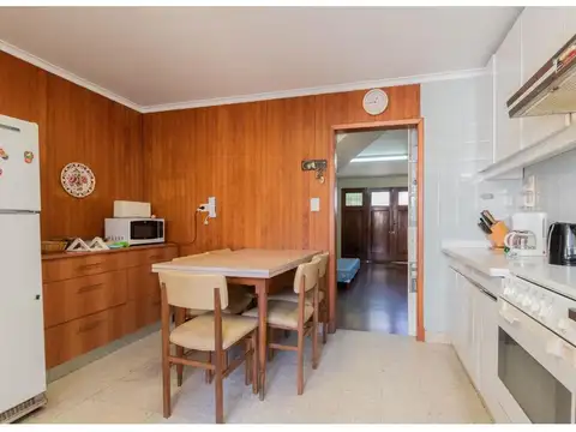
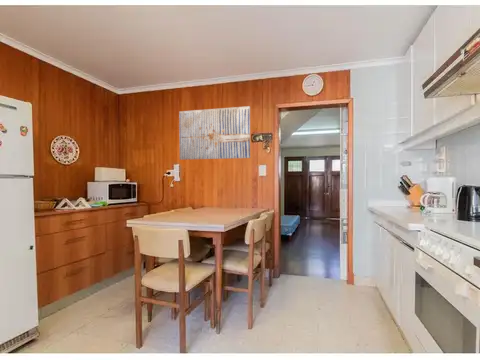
+ wall art (213, 134)
